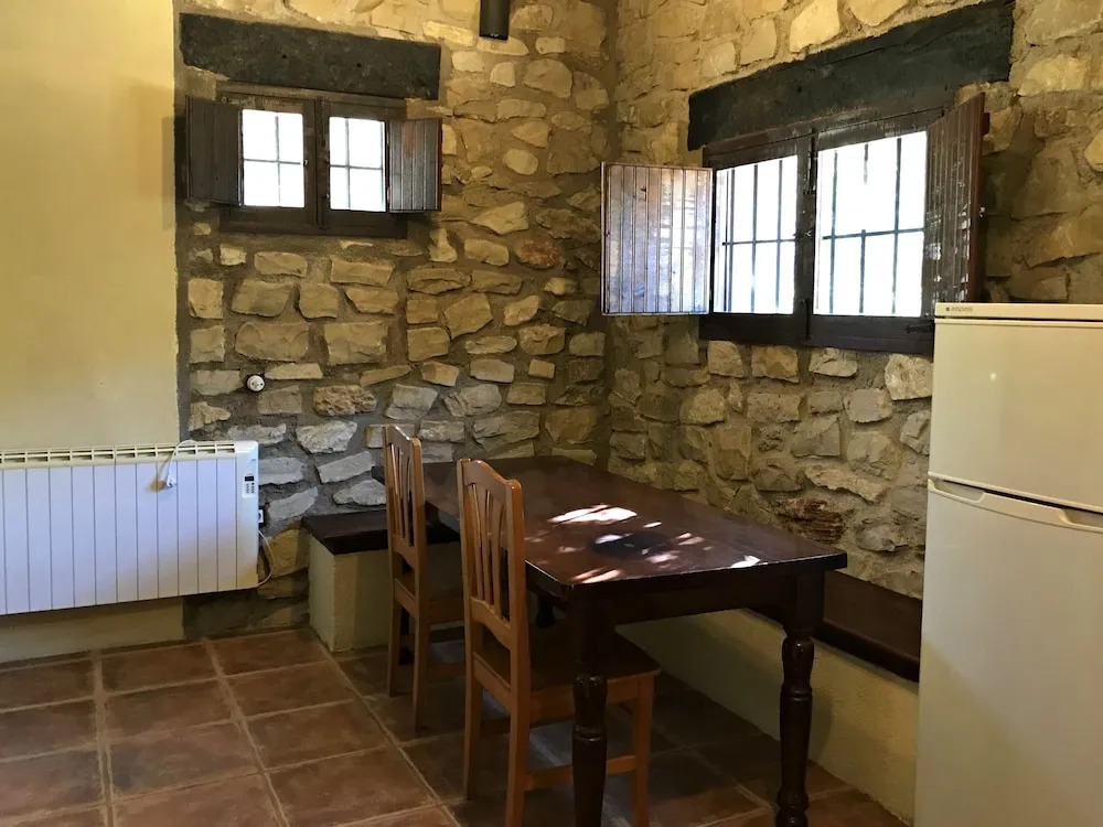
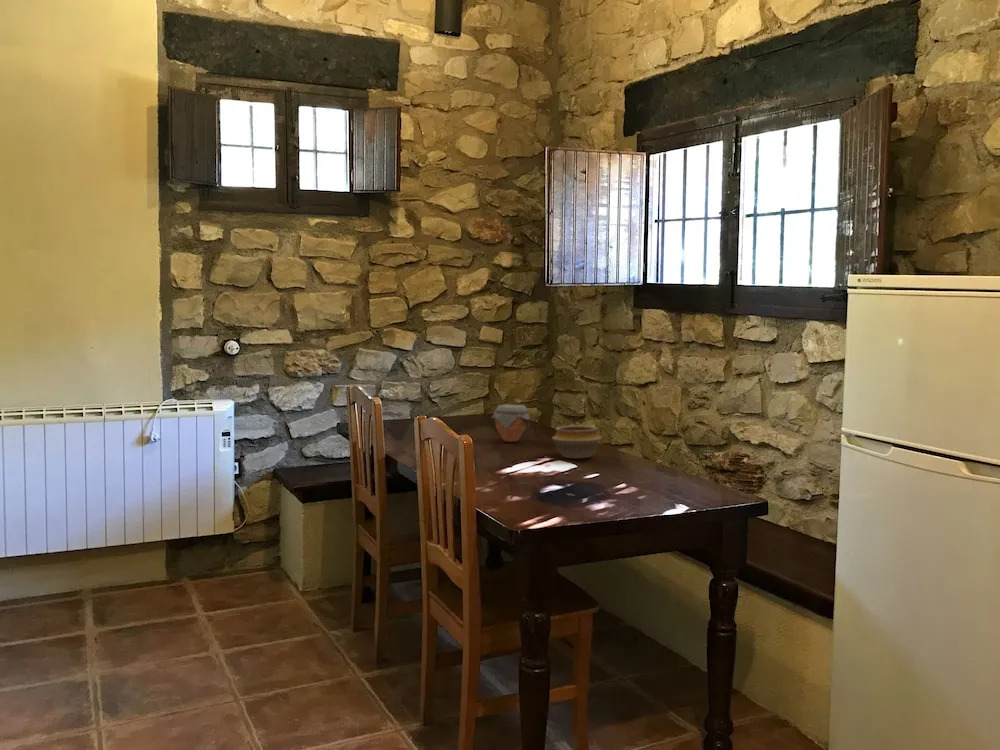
+ bowl (576, 442)
+ jar (510, 423)
